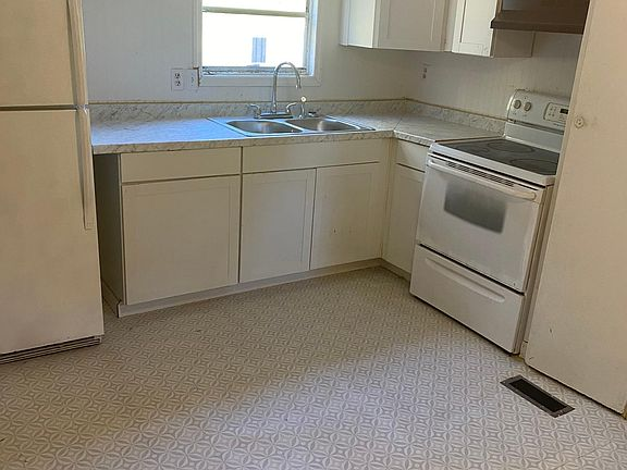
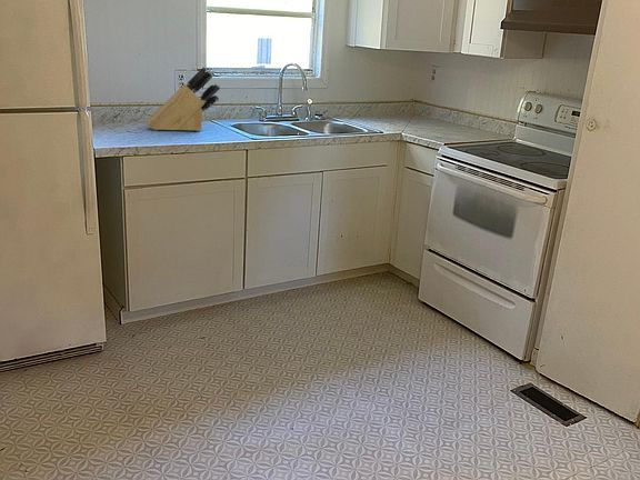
+ knife block (183, 98)
